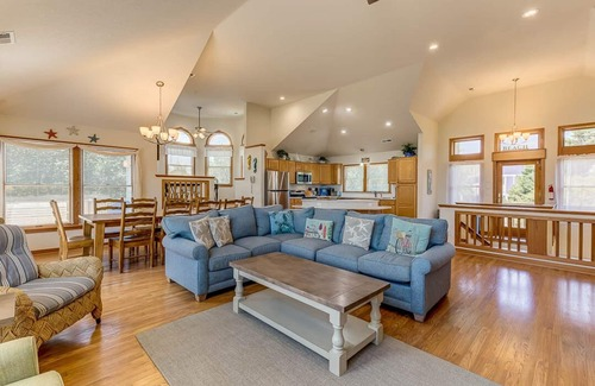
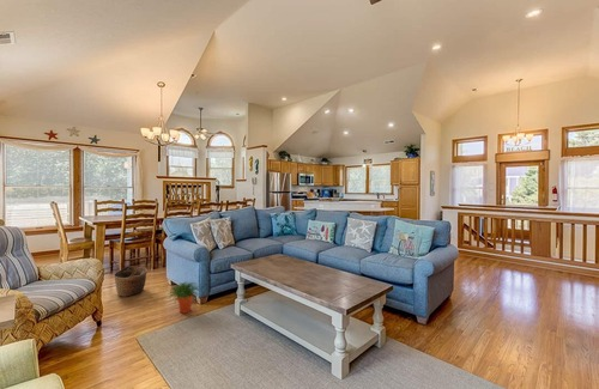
+ basket (131, 280)
+ potted plant (184, 297)
